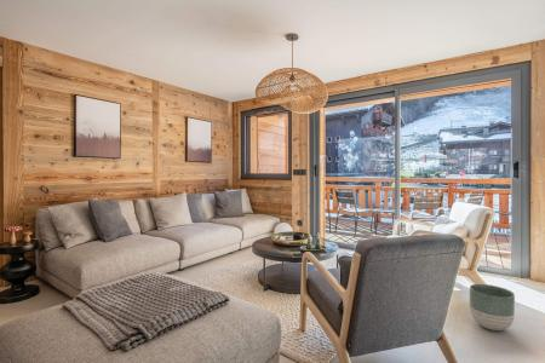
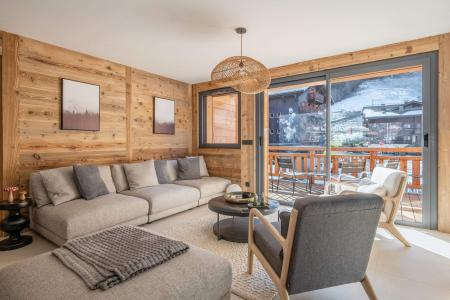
- planter (490, 309)
